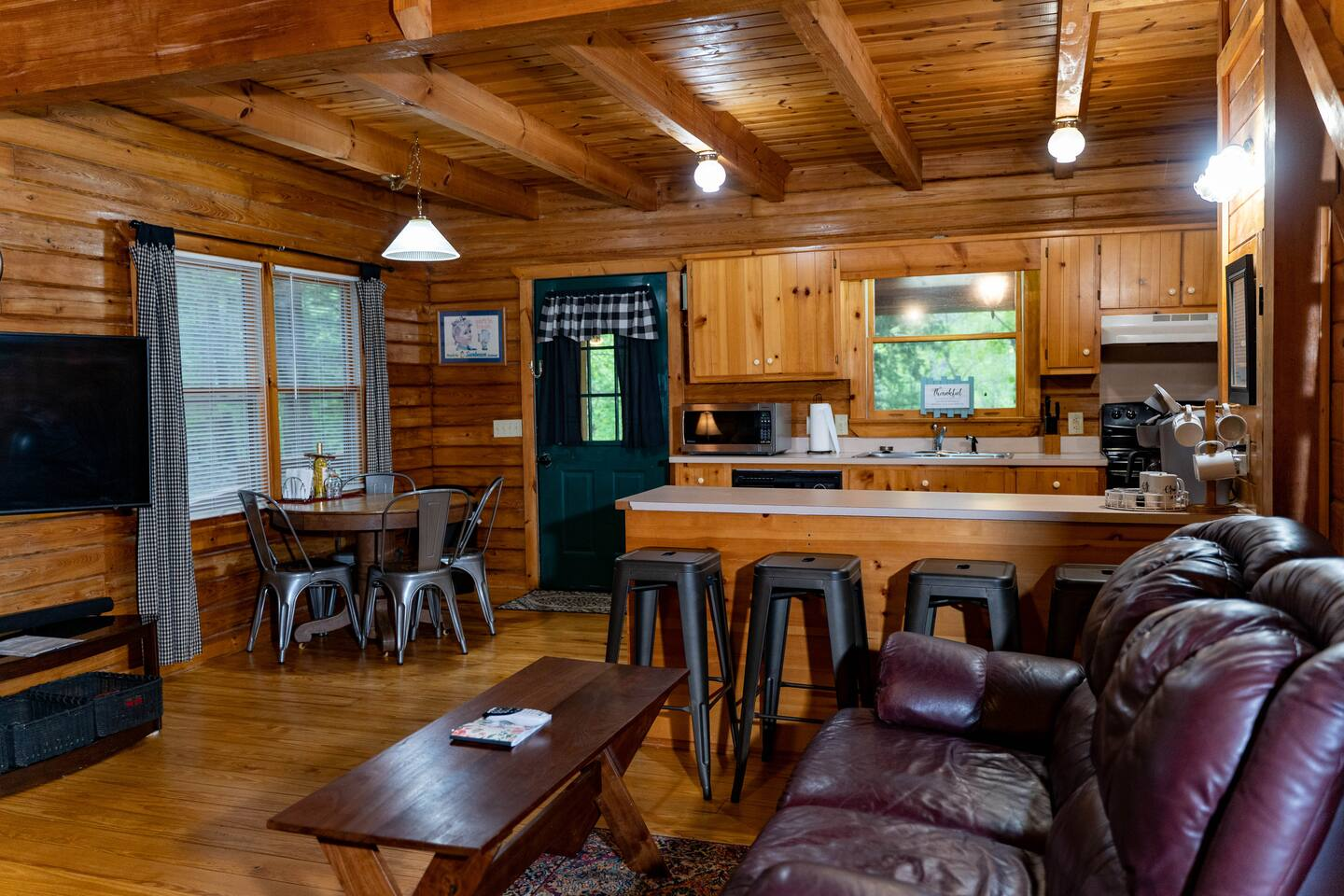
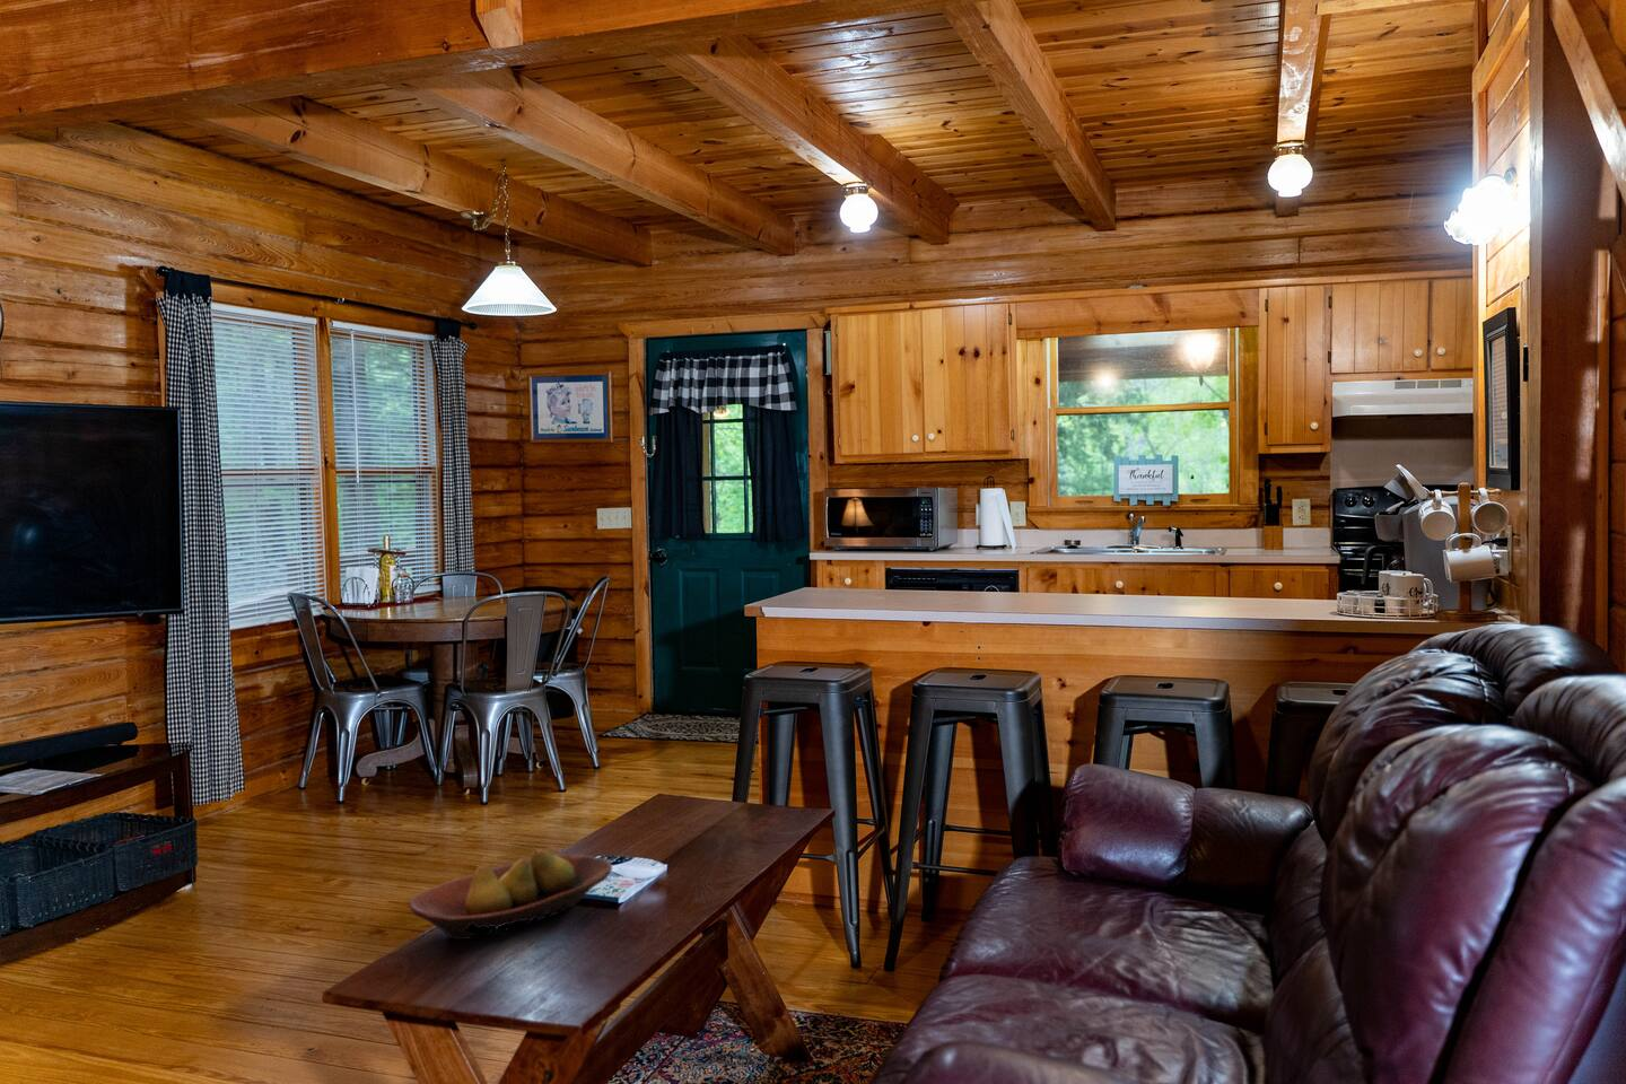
+ fruit bowl (514, 887)
